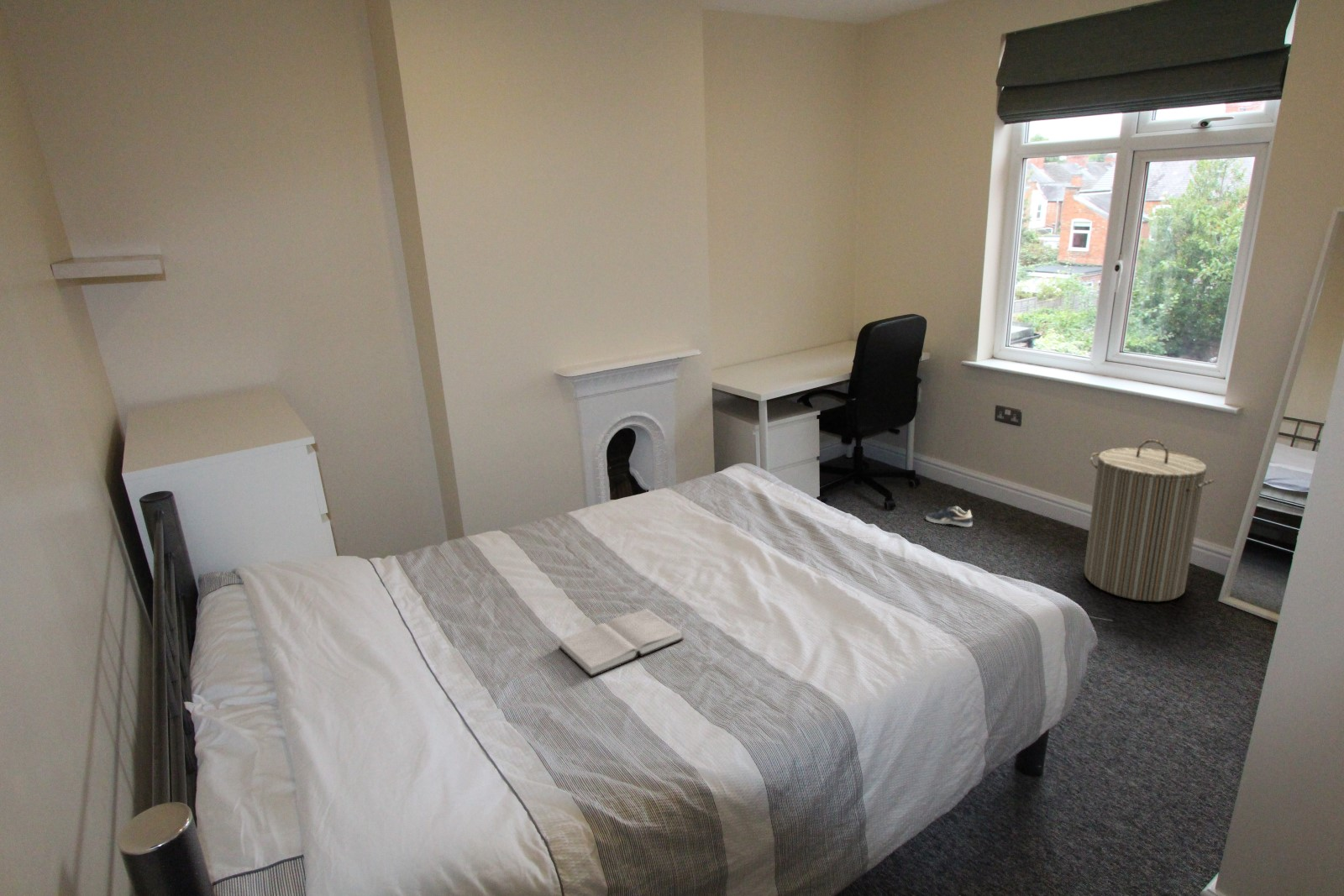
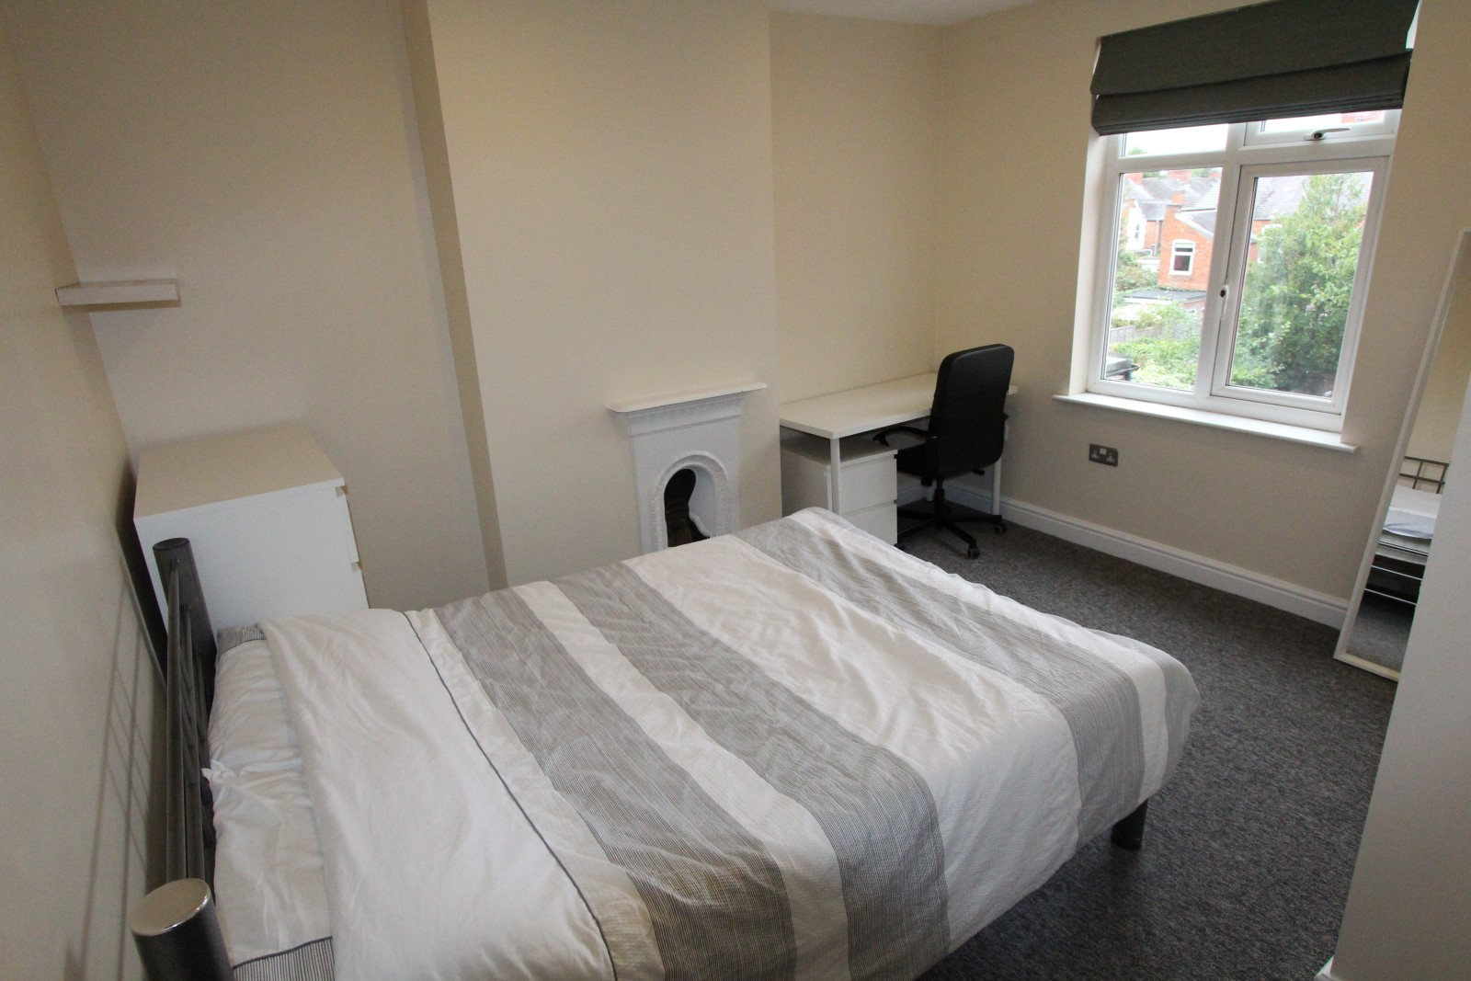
- sneaker (949, 514)
- laundry hamper (1142, 512)
- hardback book (621, 638)
